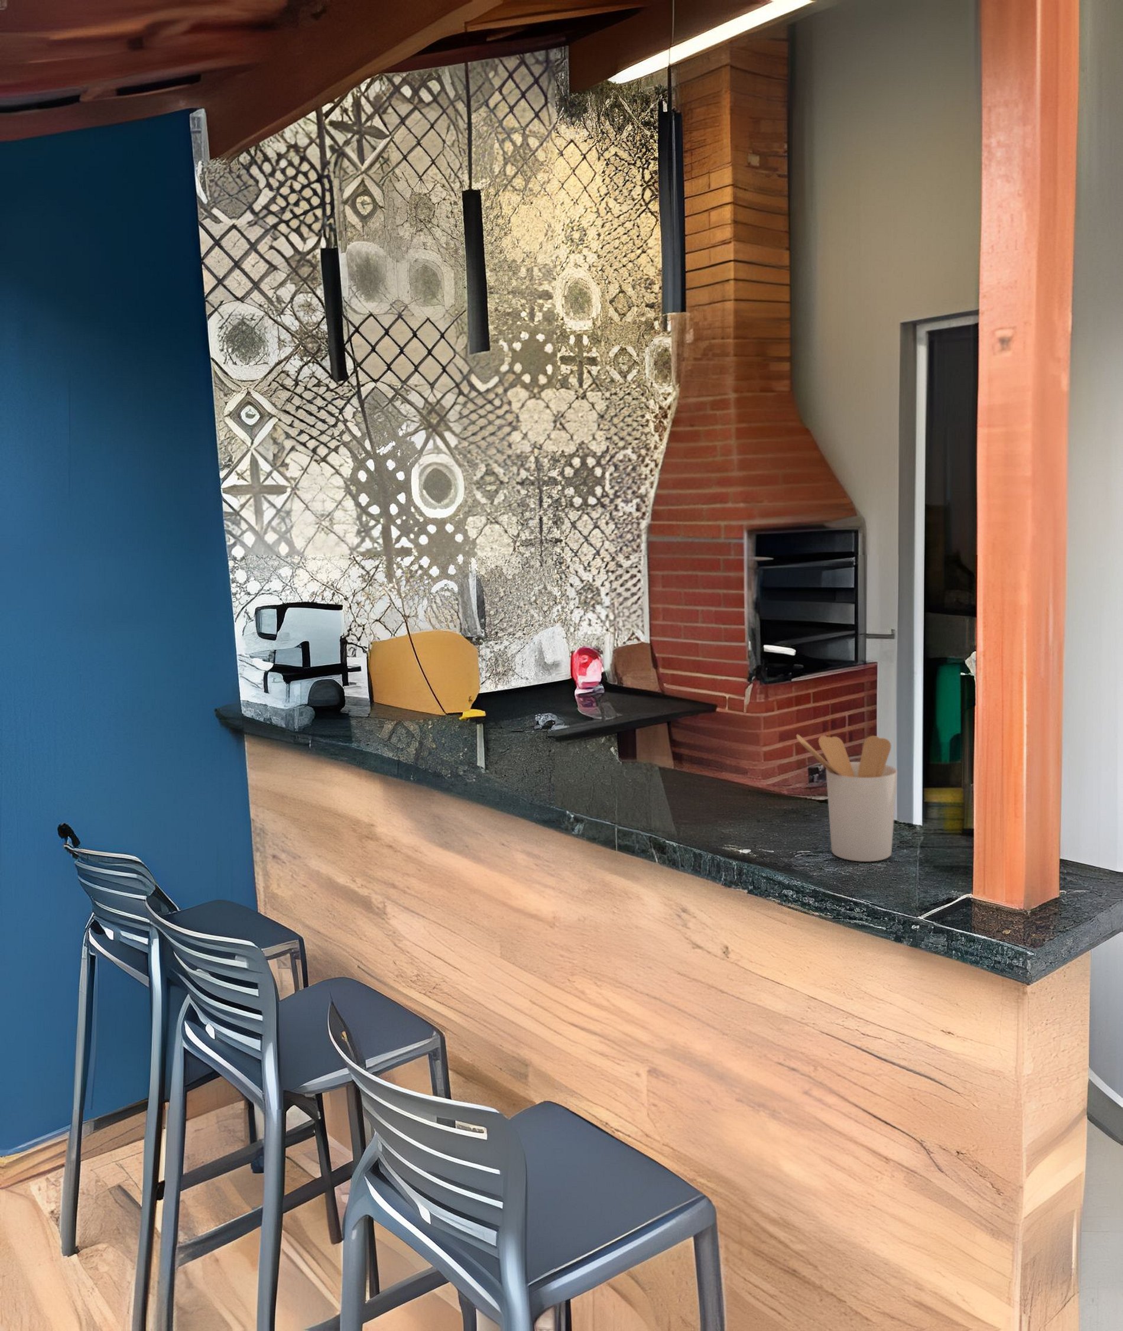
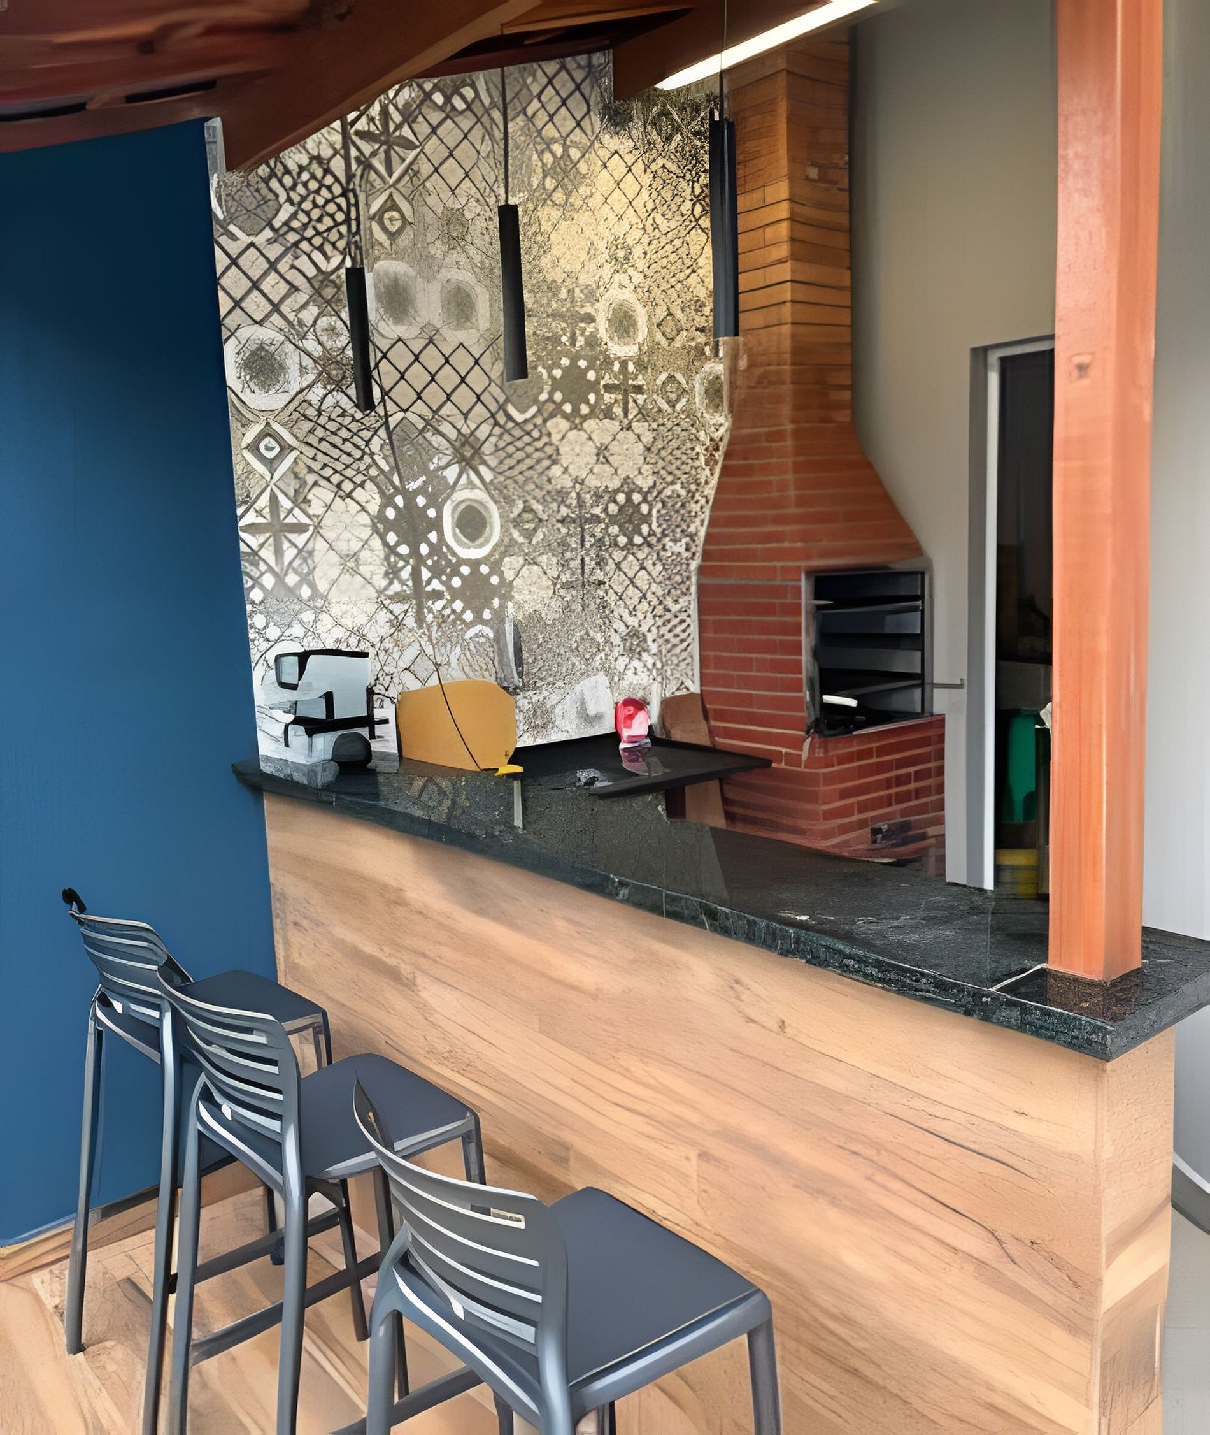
- utensil holder (844, 792)
